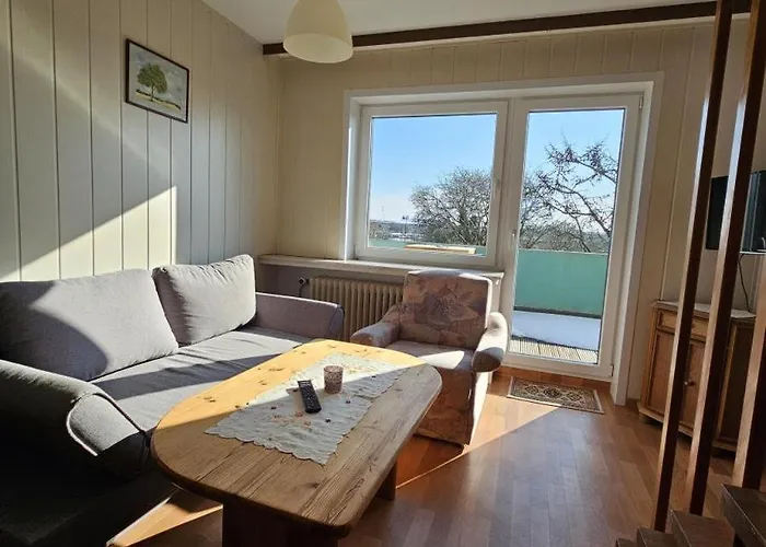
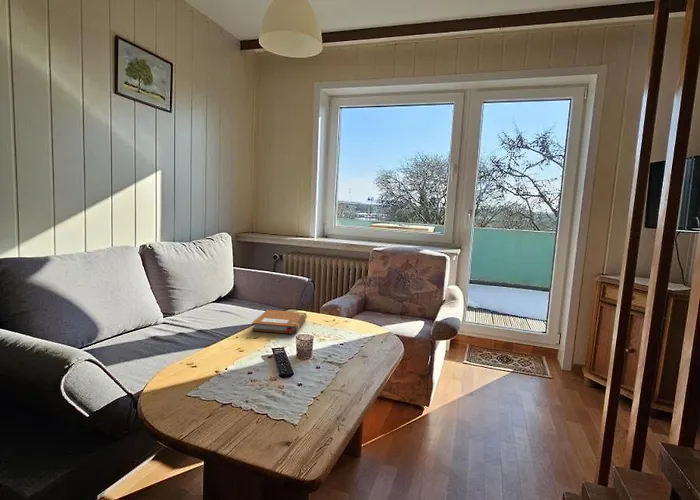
+ notebook (280, 321)
